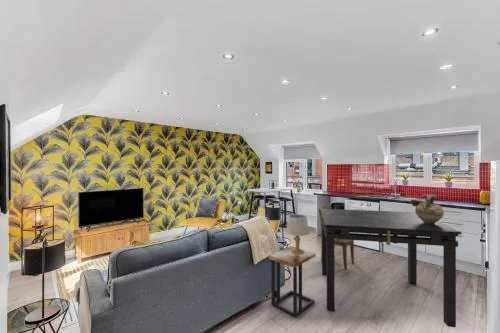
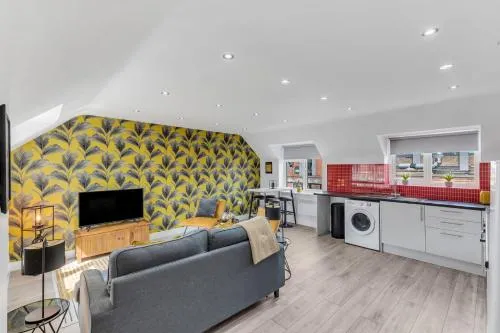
- table lamp (297, 233)
- dining chair (336, 239)
- ceramic jug (427, 208)
- dining table (380, 242)
- side table (293, 279)
